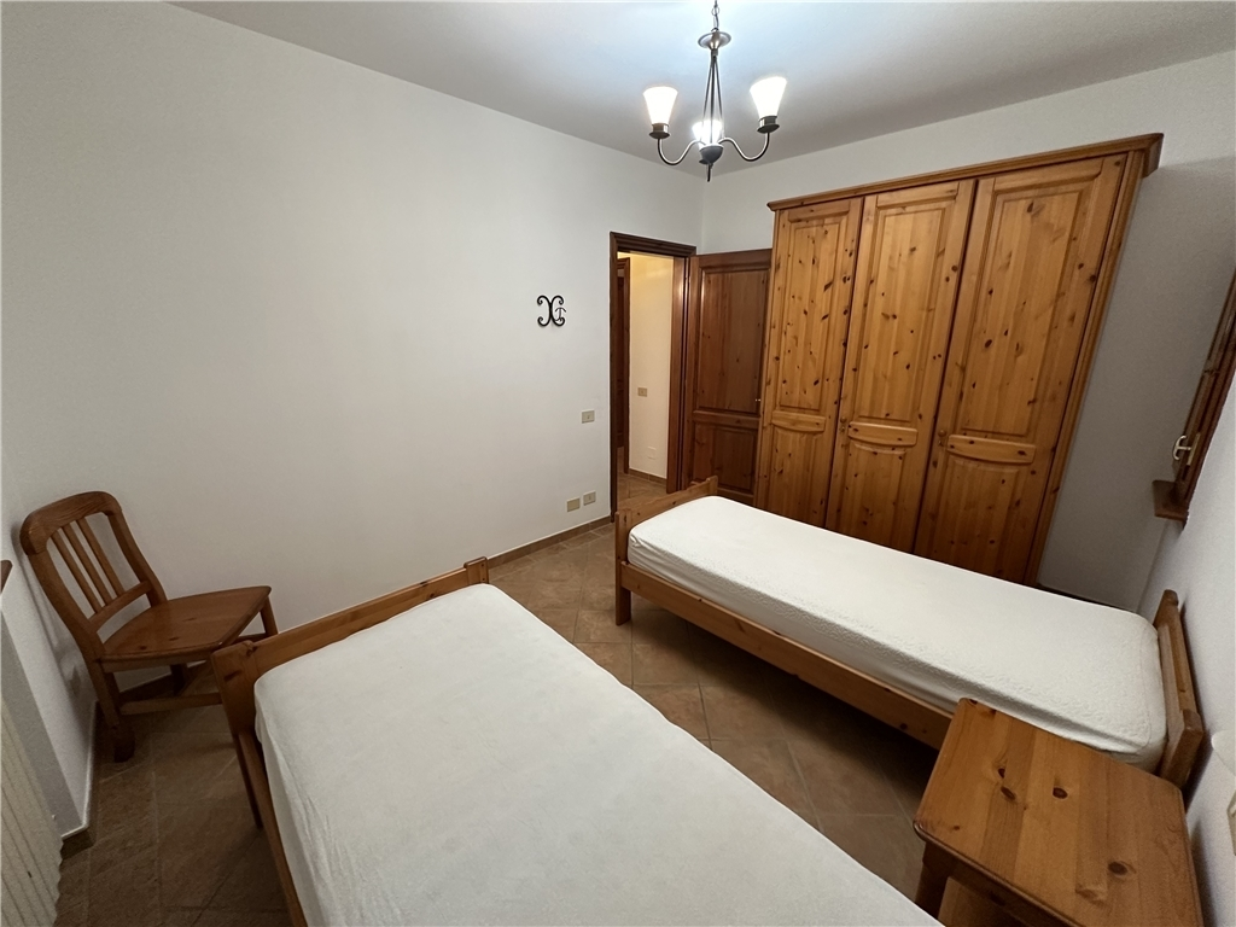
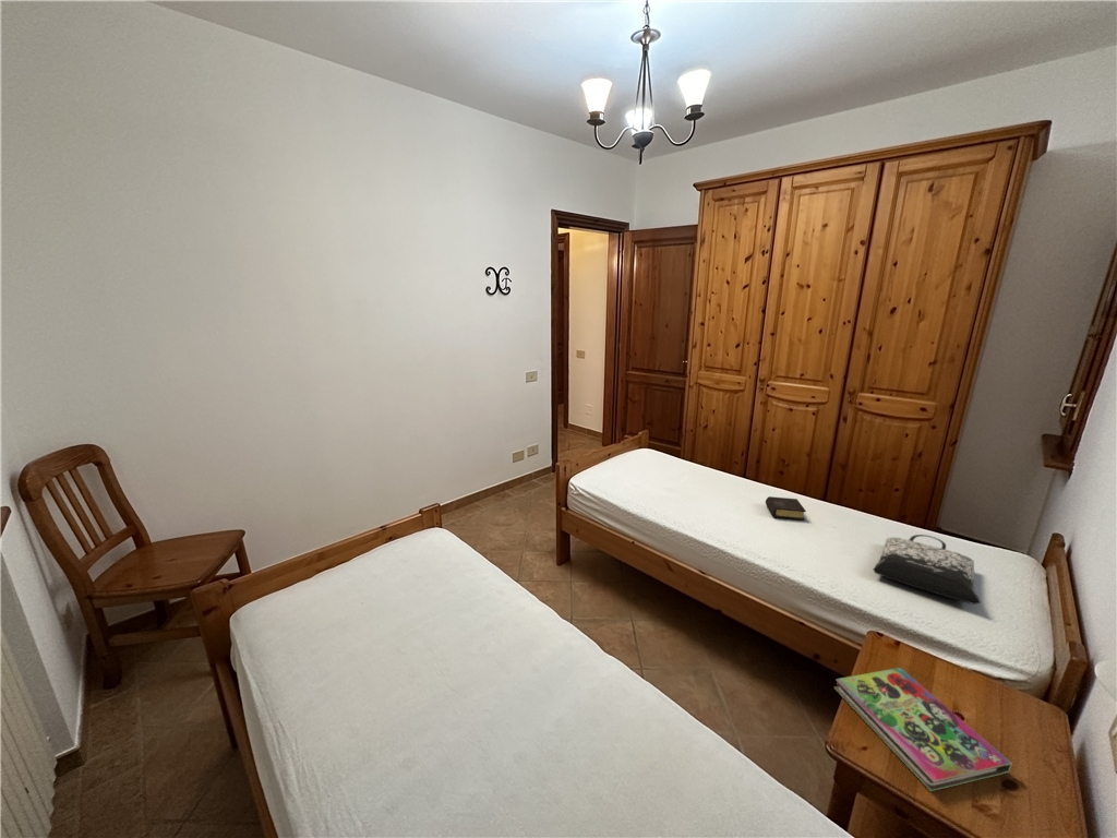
+ book (913, 720)
+ book (783, 507)
+ tote bag (927, 559)
